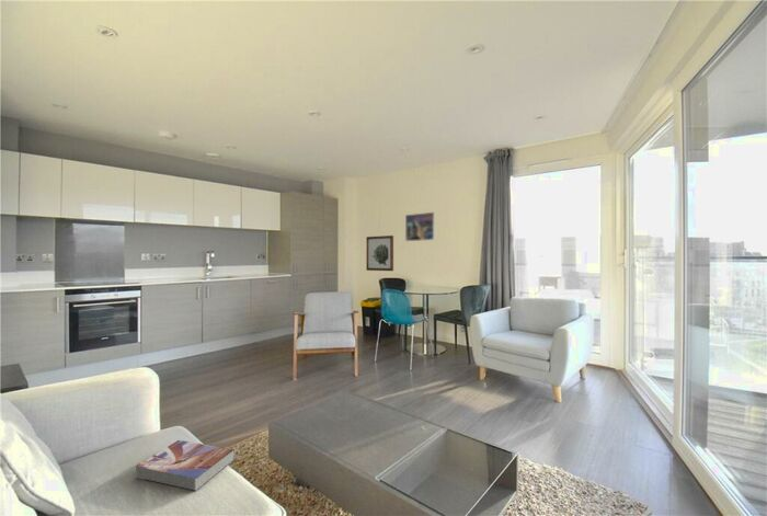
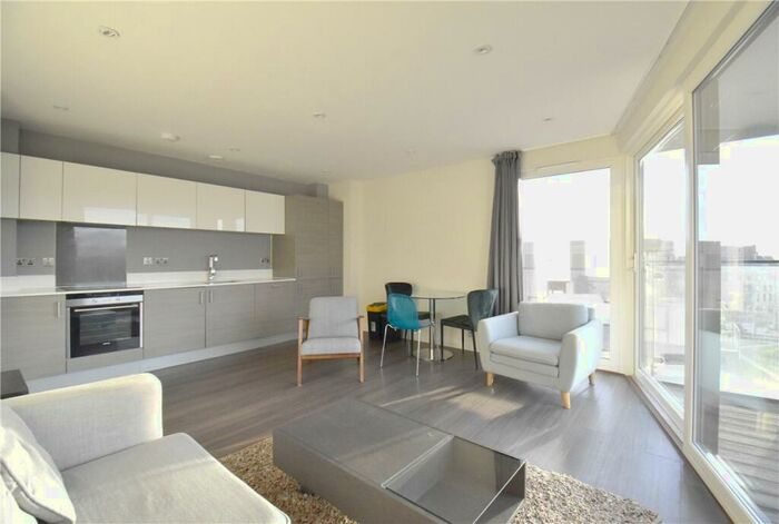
- textbook (186, 462)
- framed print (420, 227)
- wall art (379, 253)
